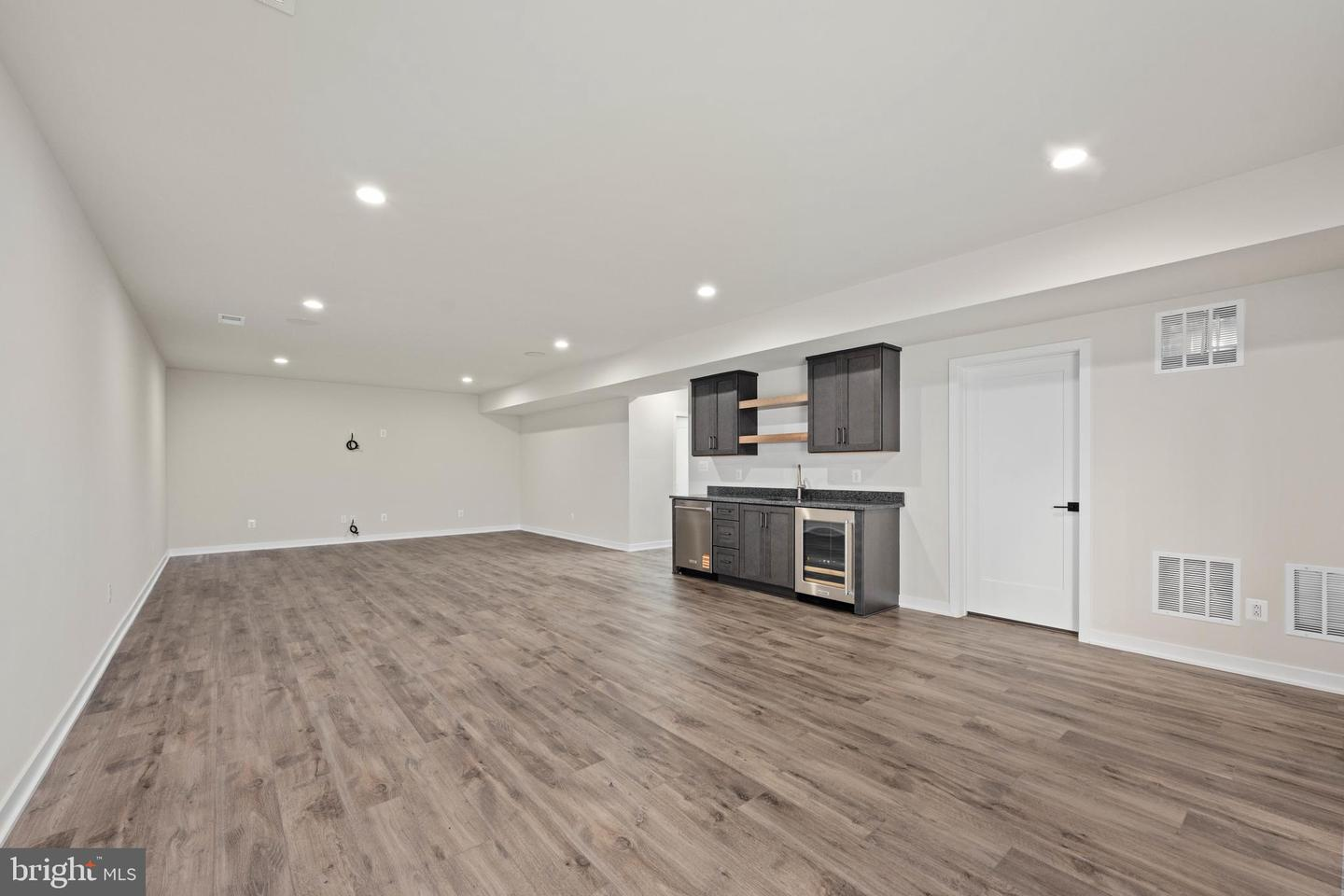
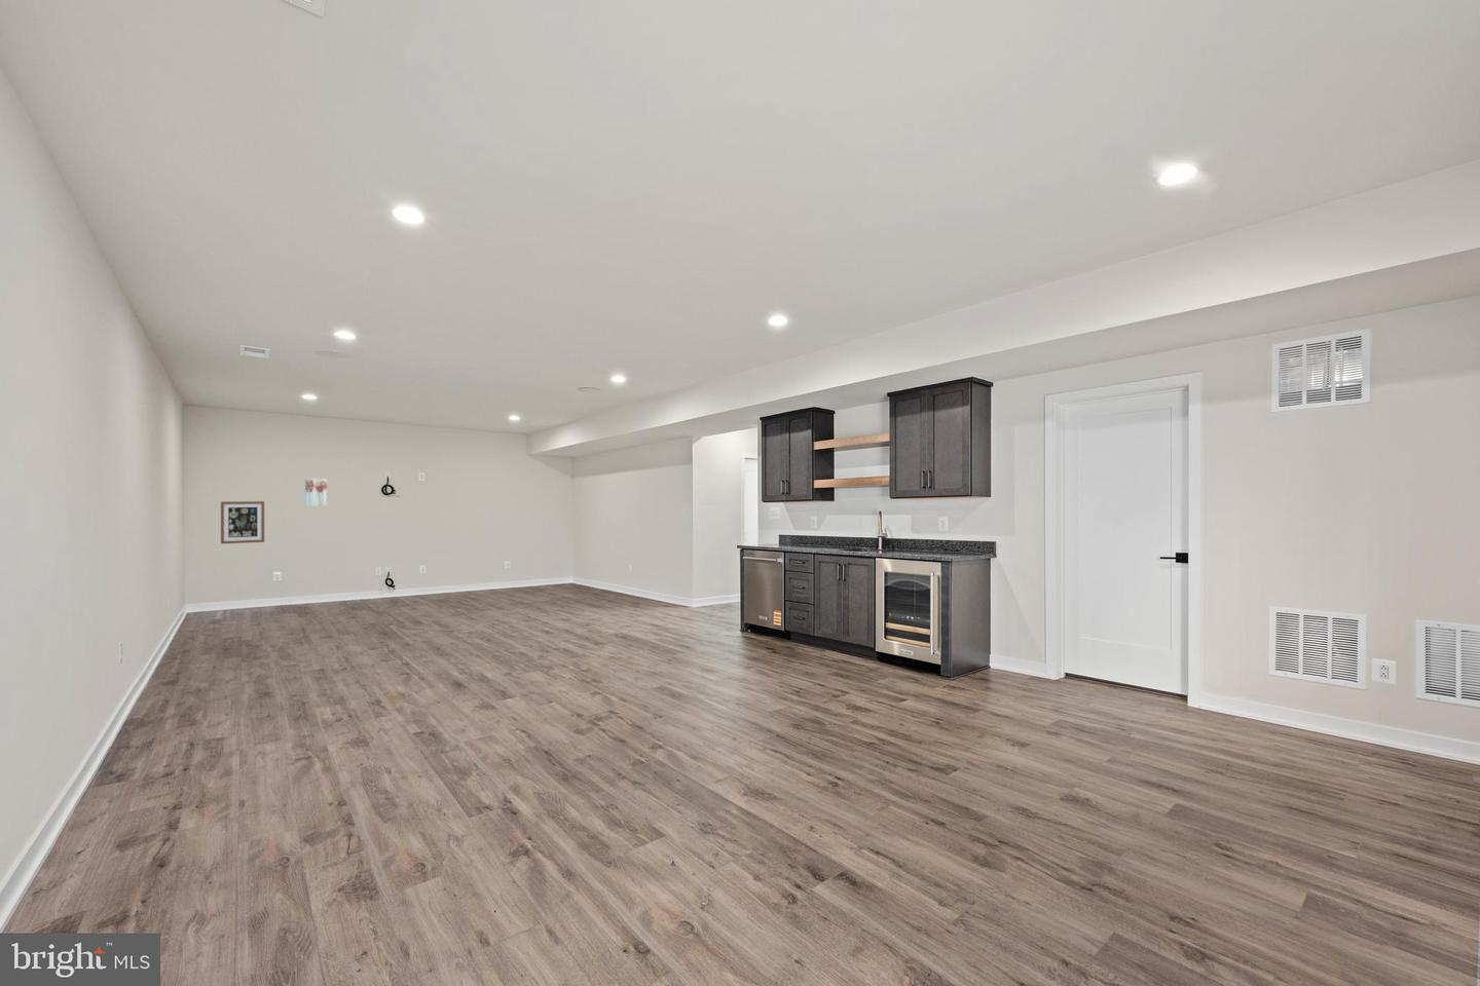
+ wall art (242, 522)
+ wall art (316, 492)
